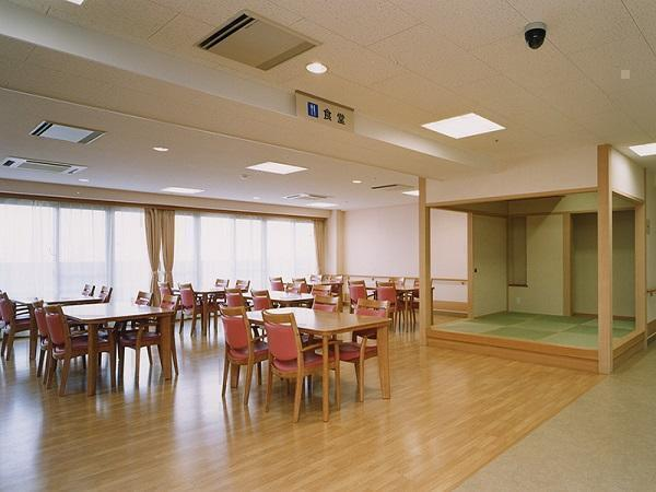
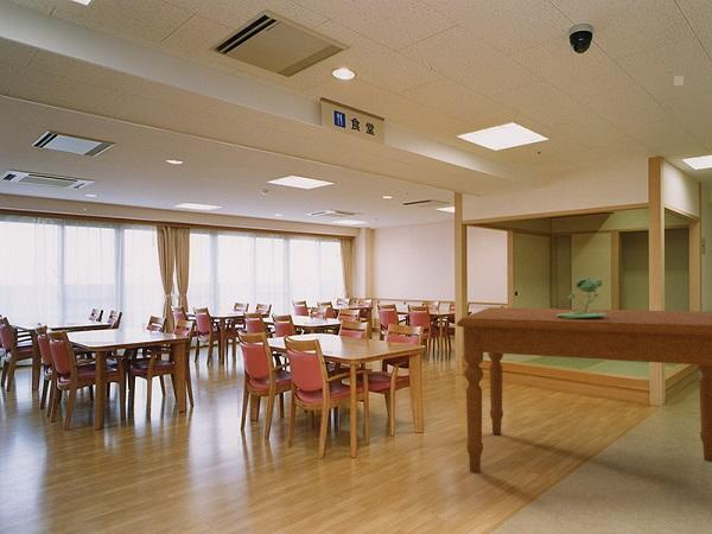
+ dining table (597, 358)
+ potted flower (583, 294)
